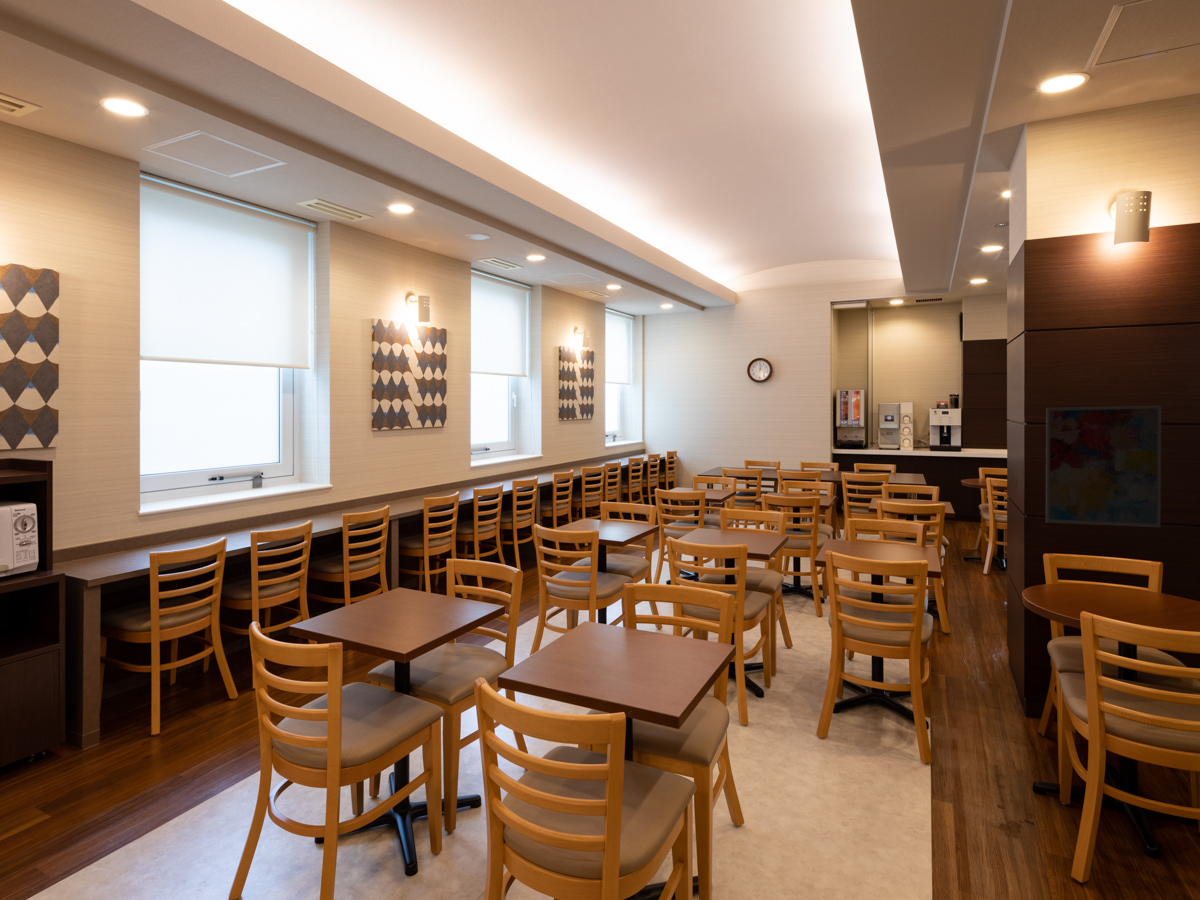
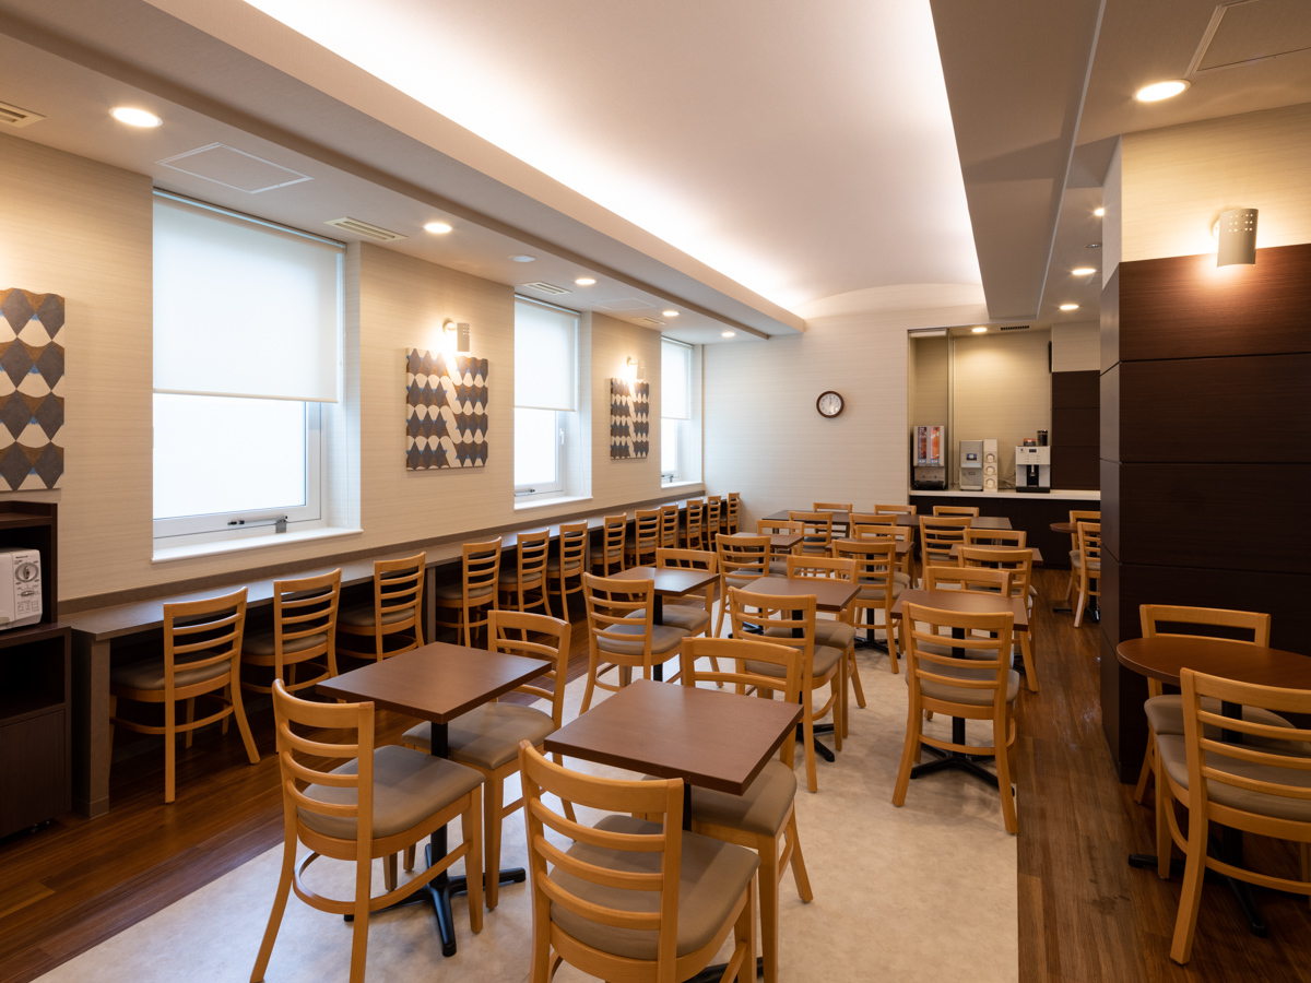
- wall art (1101, 465)
